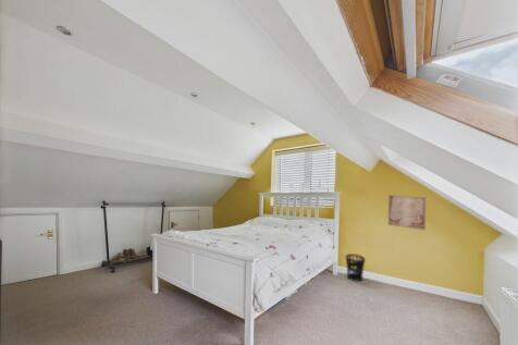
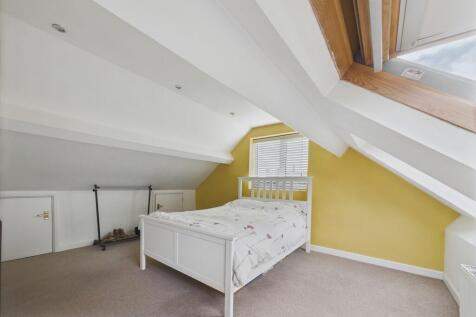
- wall art (406, 211)
- wastebasket (354, 268)
